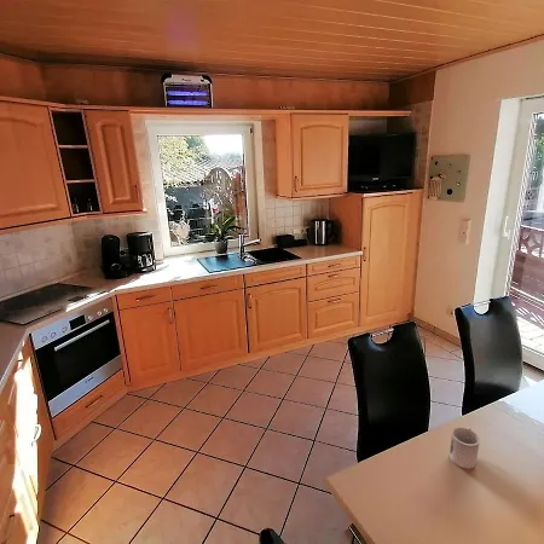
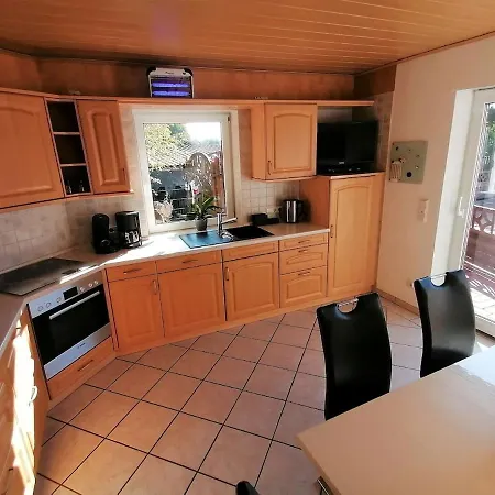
- cup (464, 444)
